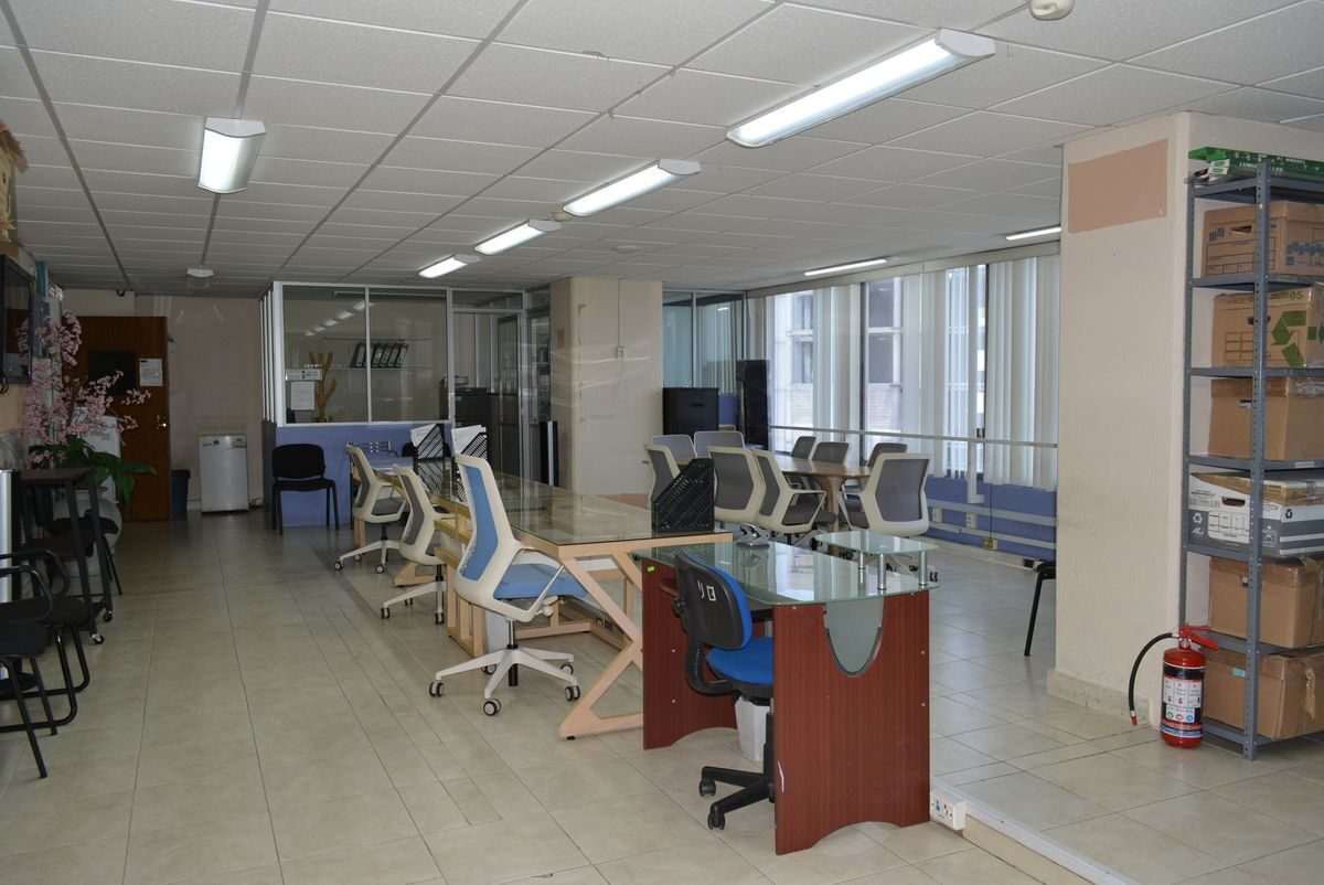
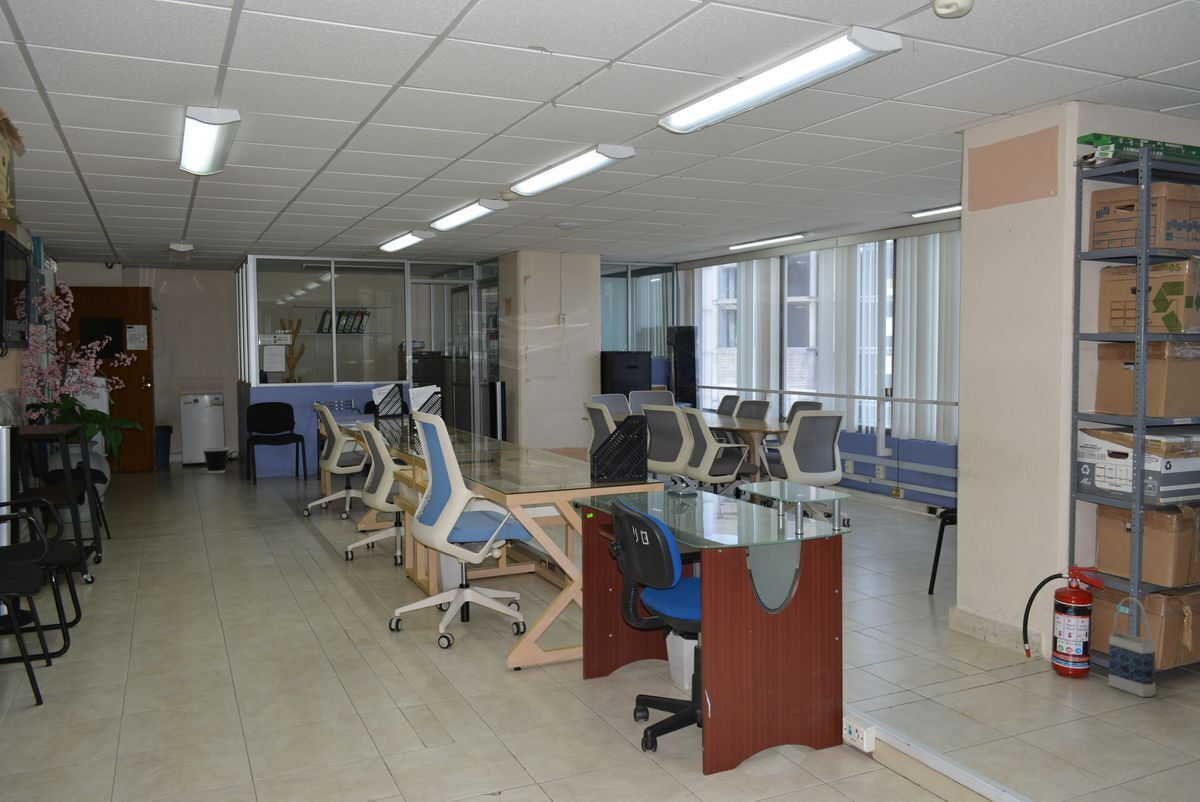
+ wastebasket (216, 460)
+ bag (1132, 643)
